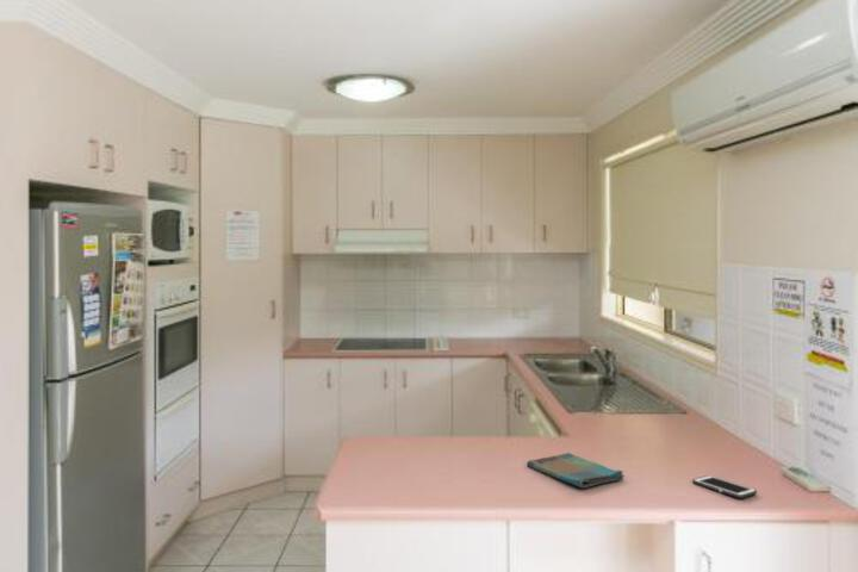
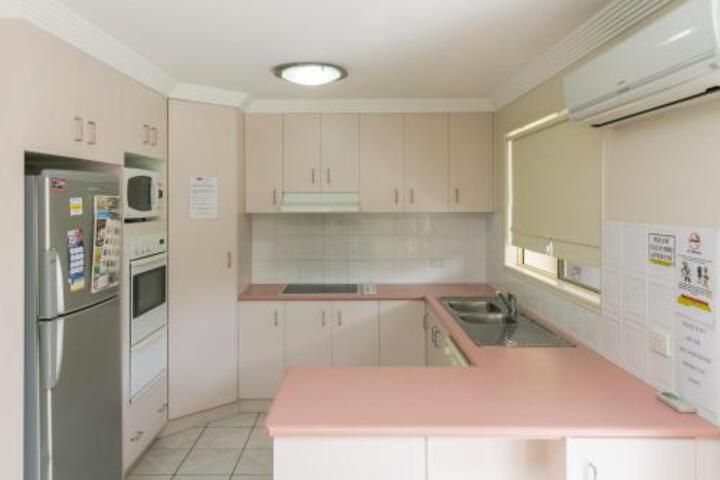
- dish towel (573, 468)
- cell phone (723, 486)
